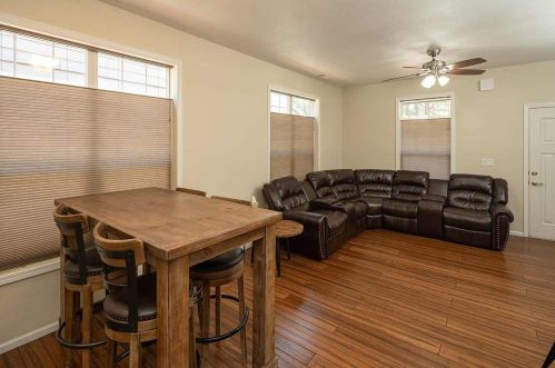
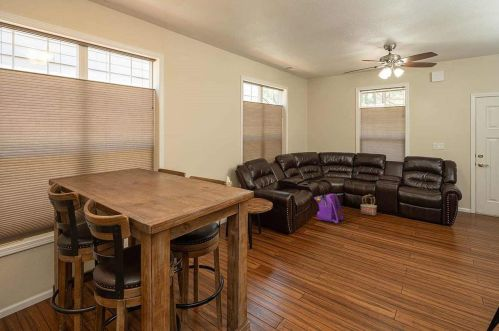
+ basket (368, 204)
+ backpack (328, 206)
